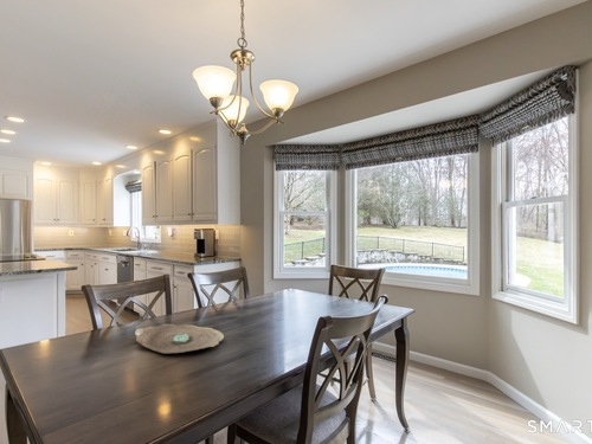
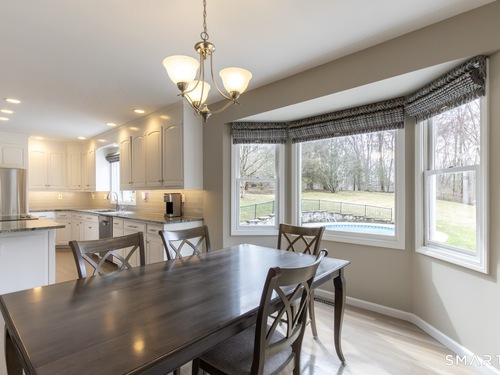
- decorative bowl (181, 334)
